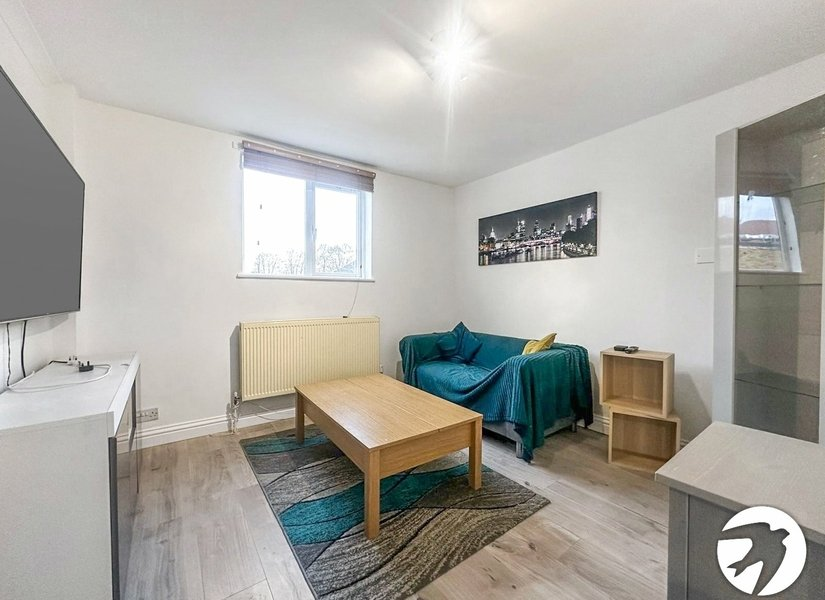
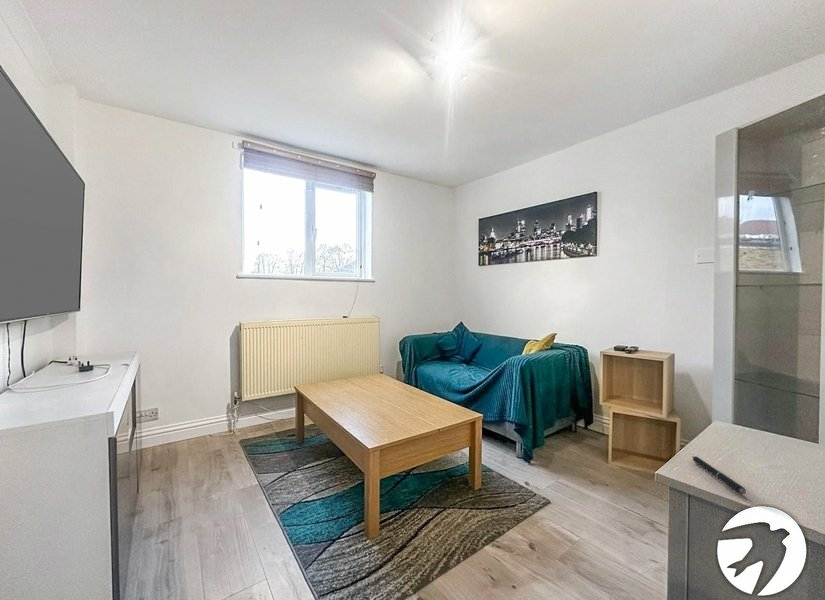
+ pen (714, 471)
